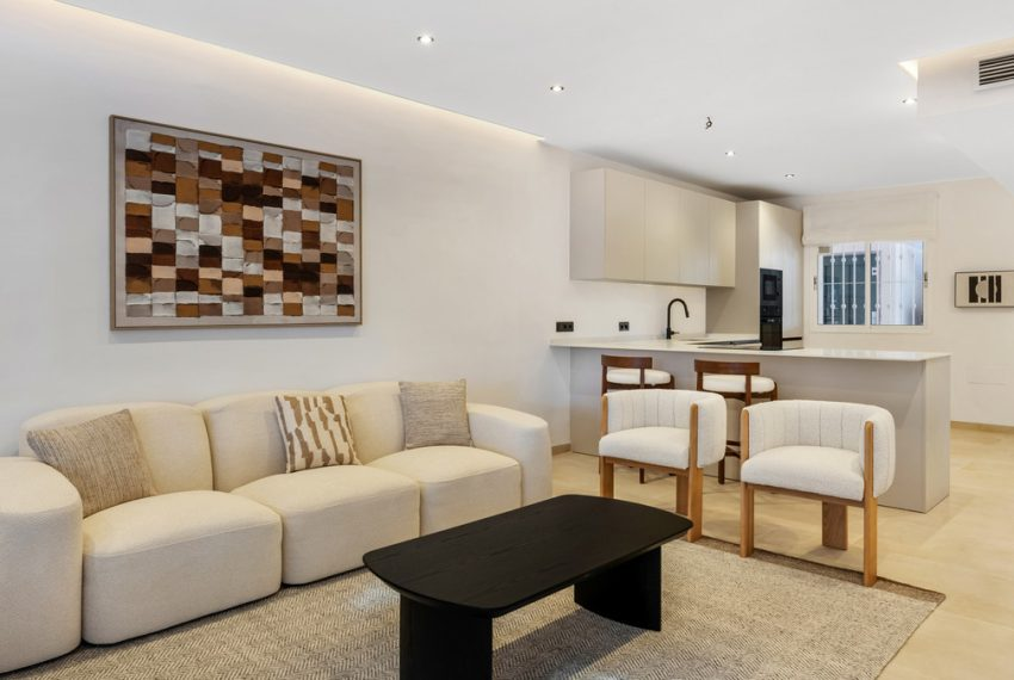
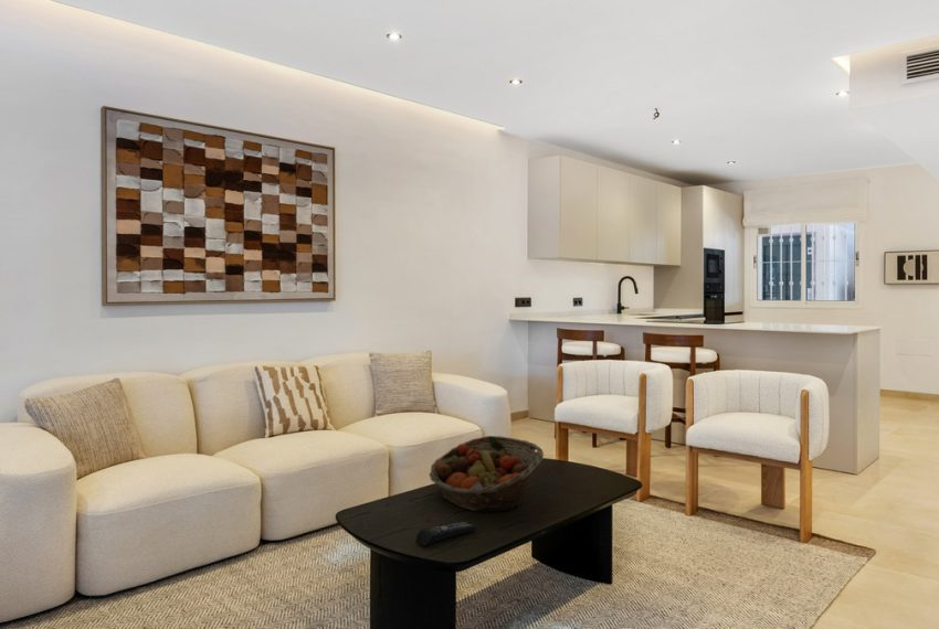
+ remote control (446, 531)
+ fruit basket (485, 471)
